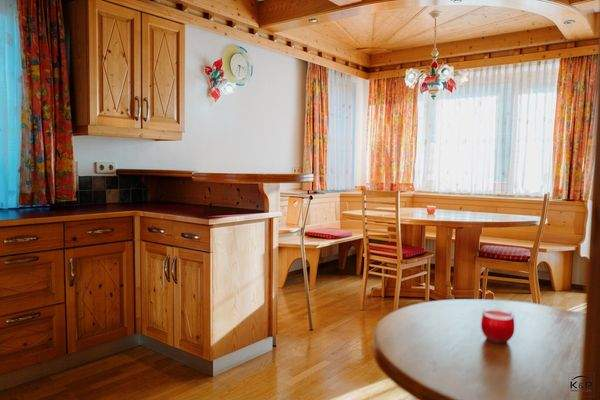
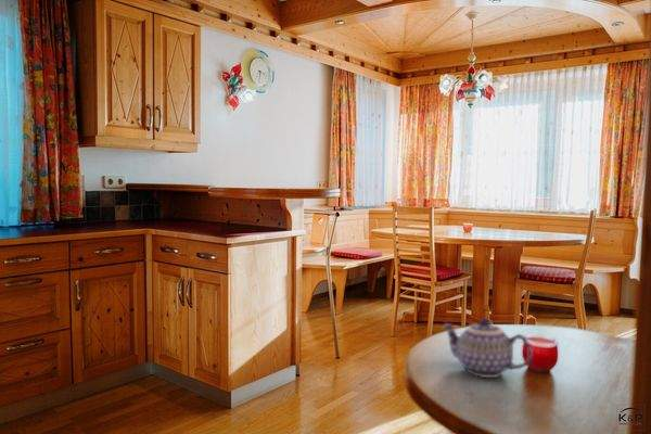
+ teapot (484, 344)
